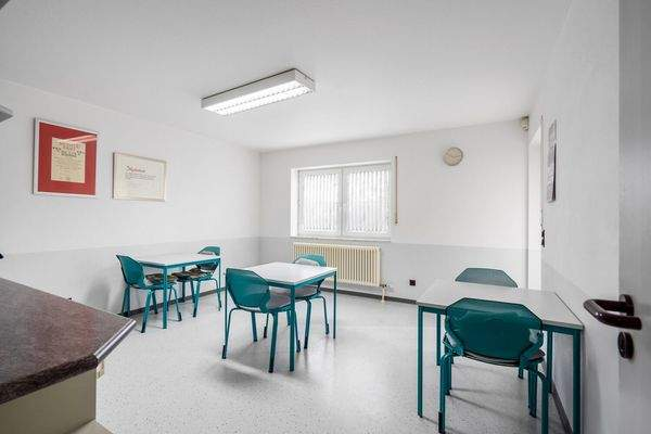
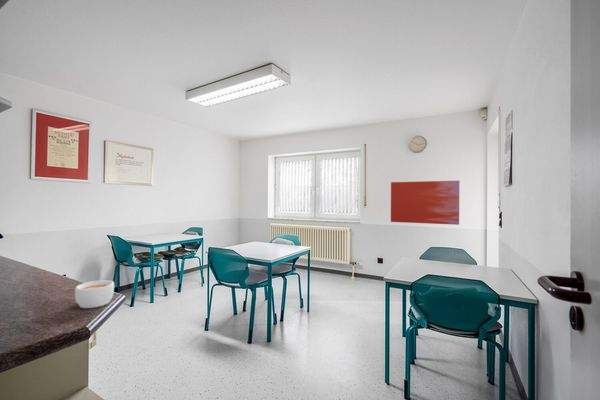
+ wall art (423, 202)
+ coffee cup (94, 292)
